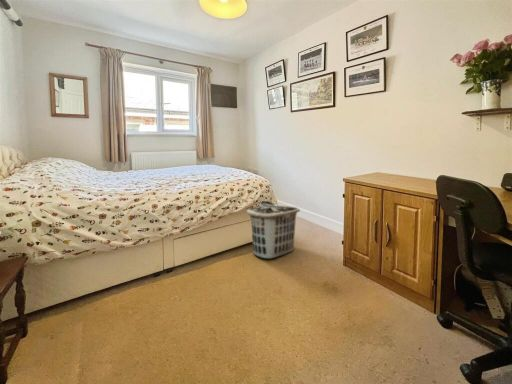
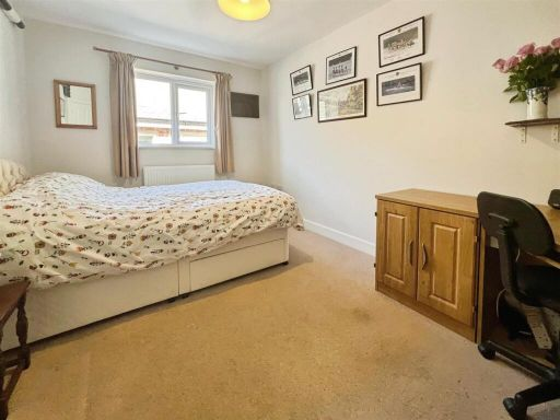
- clothes hamper (273, 226)
